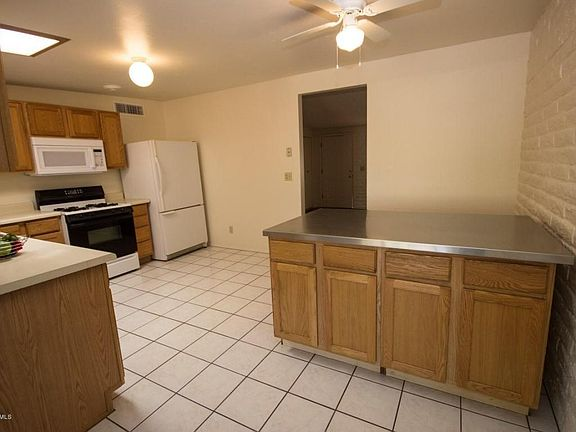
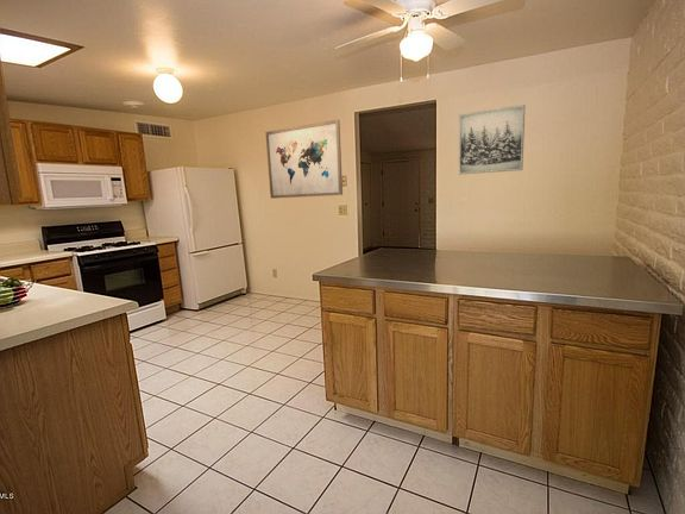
+ wall art (302, 162)
+ wall art (490, 142)
